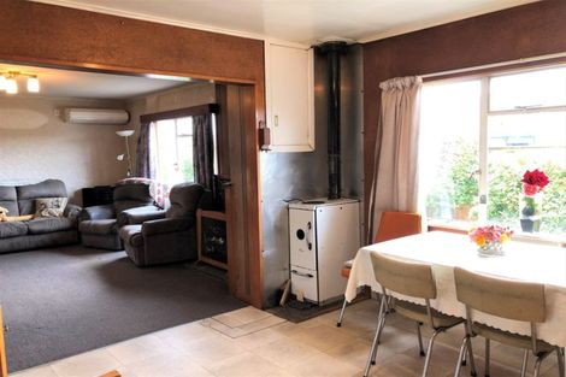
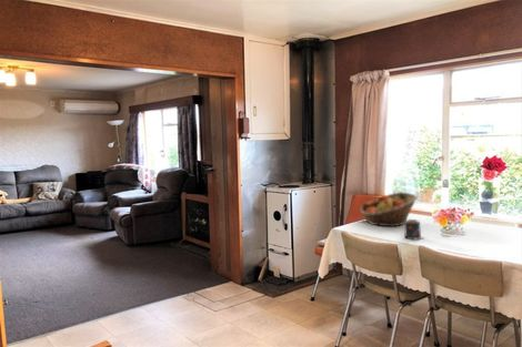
+ fruit basket (388, 207)
+ candle (414, 228)
